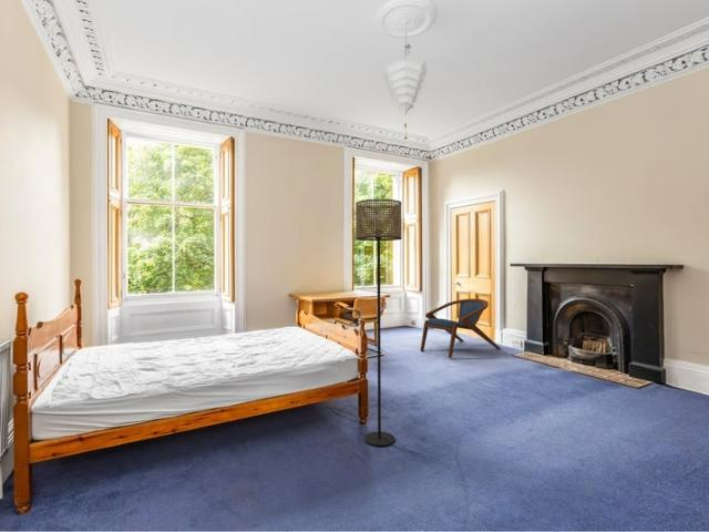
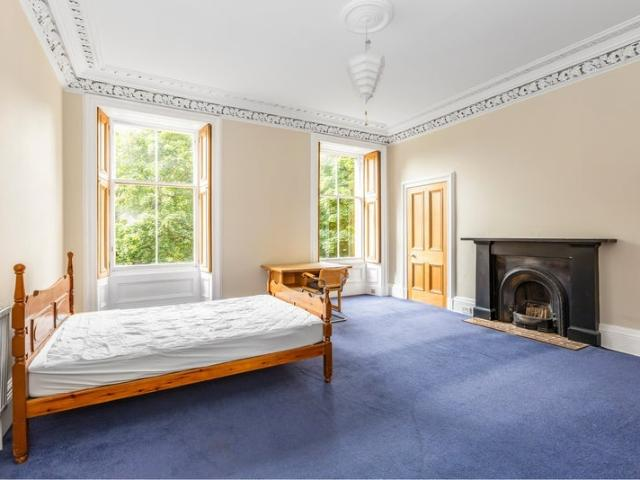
- armchair (459, 325)
- floor lamp (379, 320)
